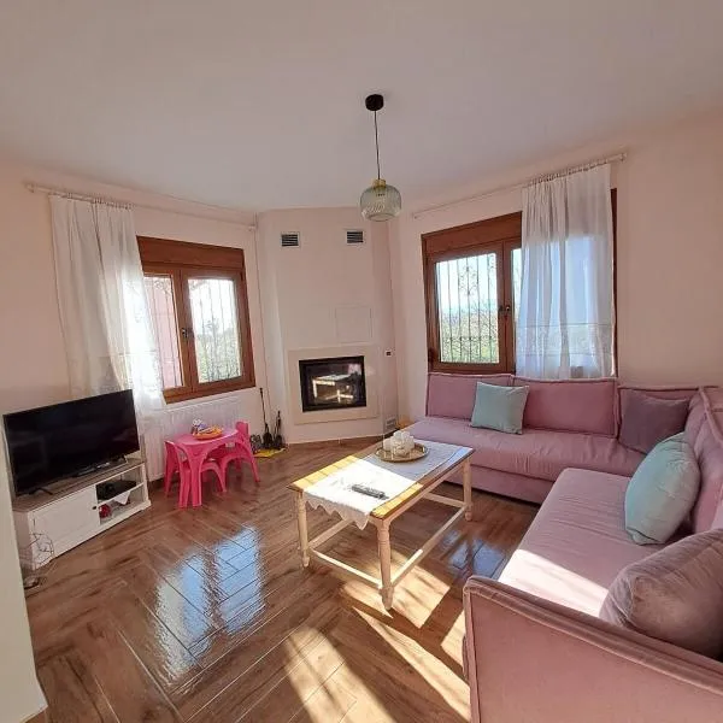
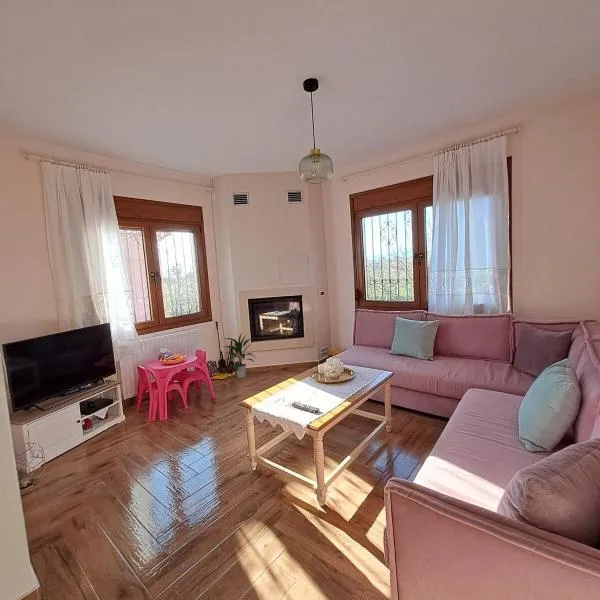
+ indoor plant (238, 355)
